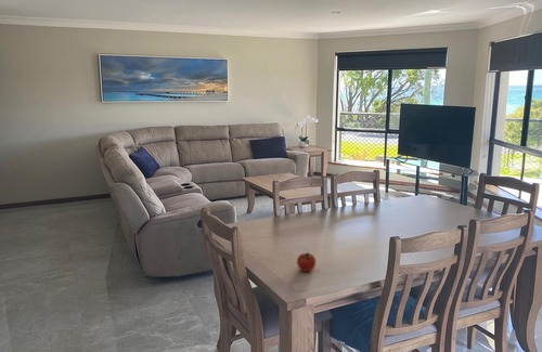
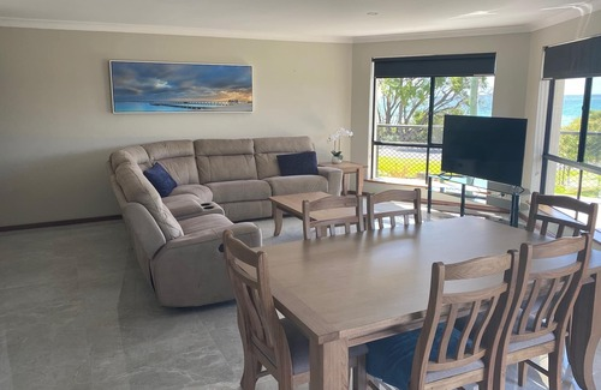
- fruit (306, 261)
